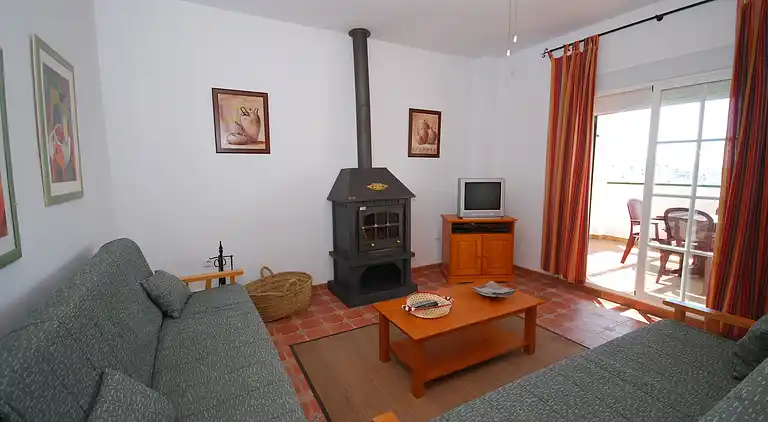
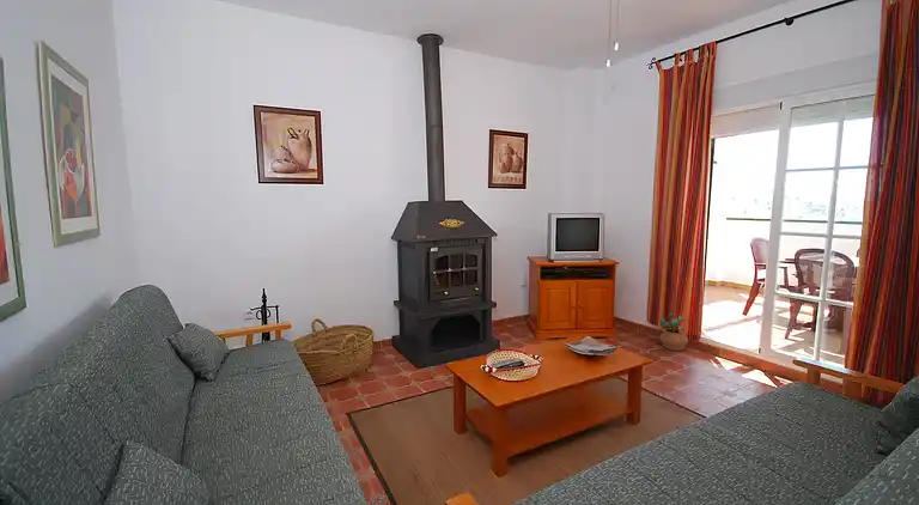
+ potted plant (675, 330)
